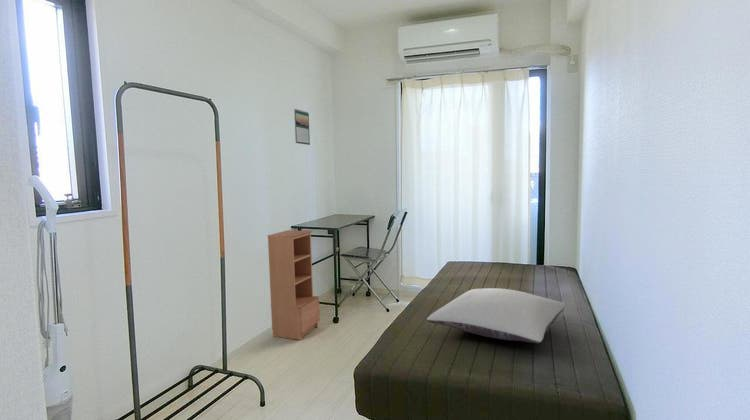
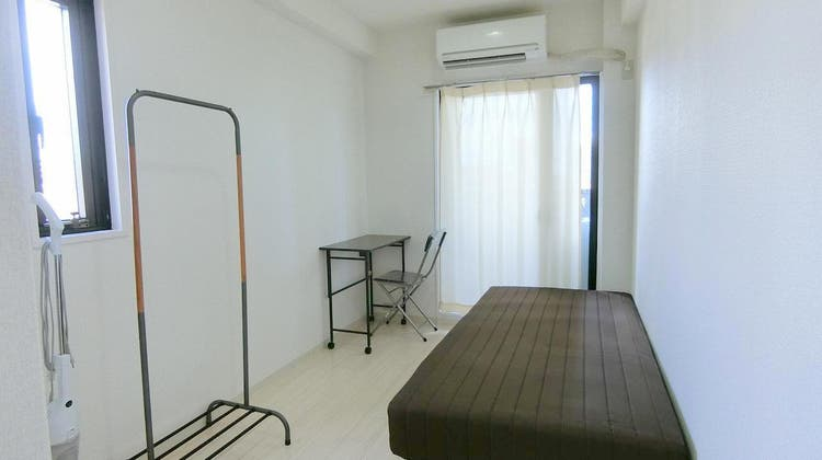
- bookcase (294, 282)
- calendar (302, 127)
- pillow (499, 311)
